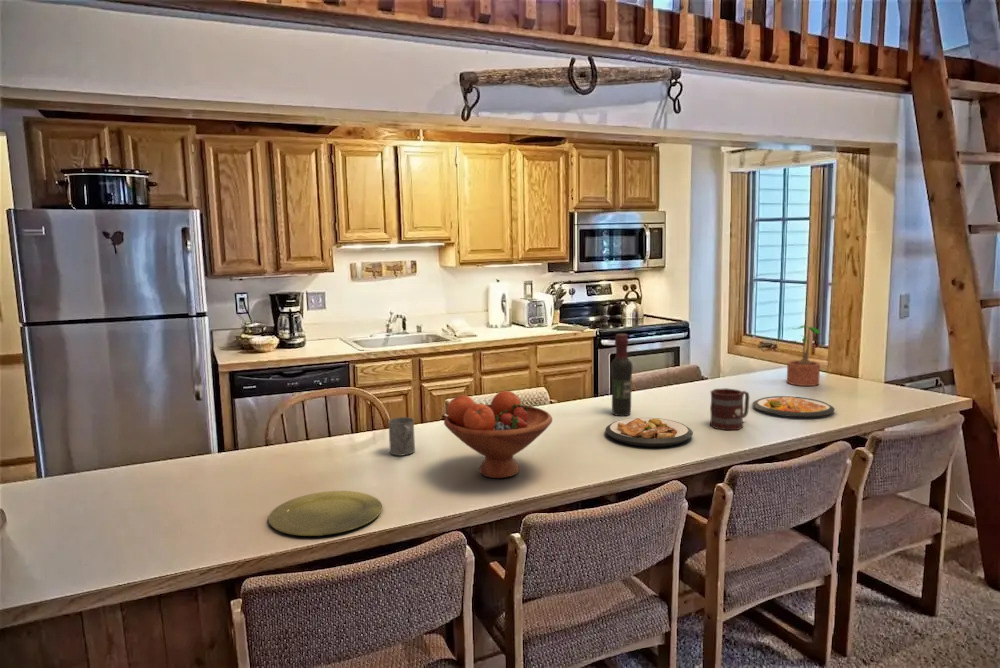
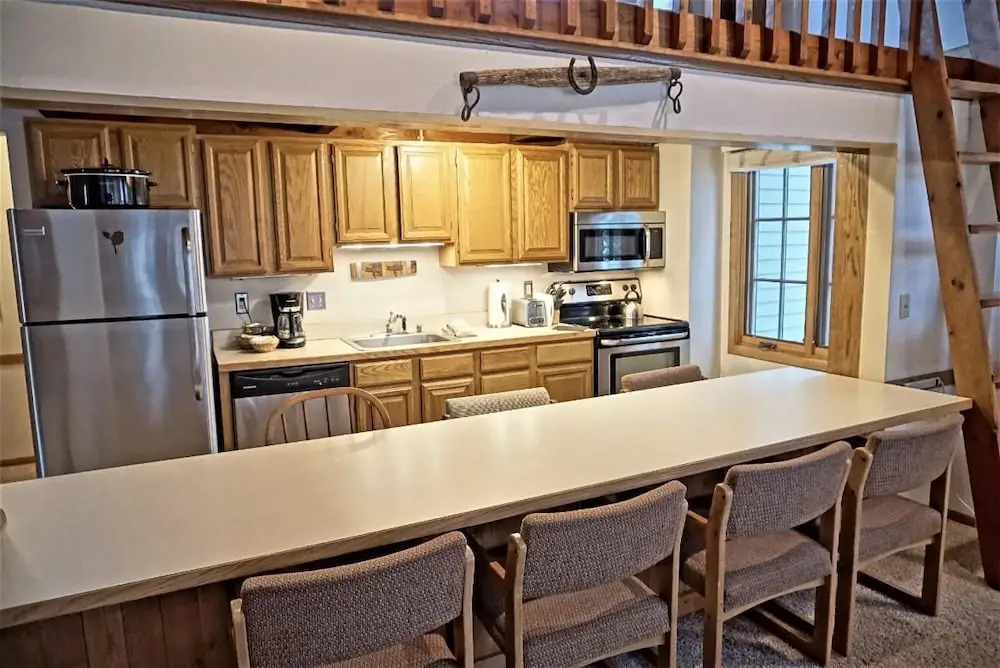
- plate (648, 428)
- plate (326, 512)
- dish (792, 404)
- fruit bowl (498, 434)
- wine bottle (621, 374)
- potted plant (806, 354)
- mug (731, 408)
- mug (403, 437)
